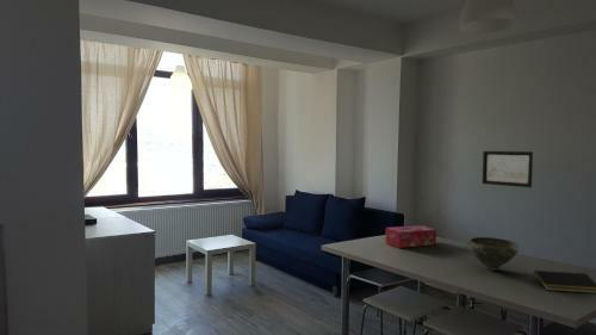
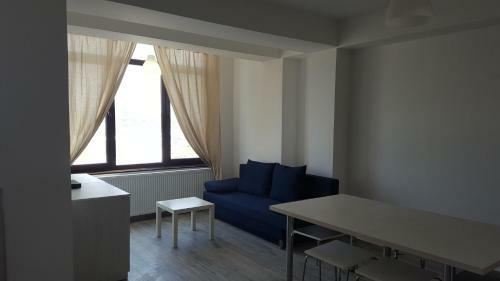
- tissue box (410, 235)
- wall art (505, 168)
- bowl (491, 255)
- notepad (566, 281)
